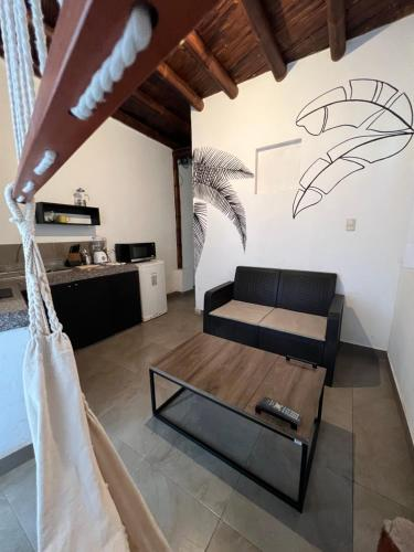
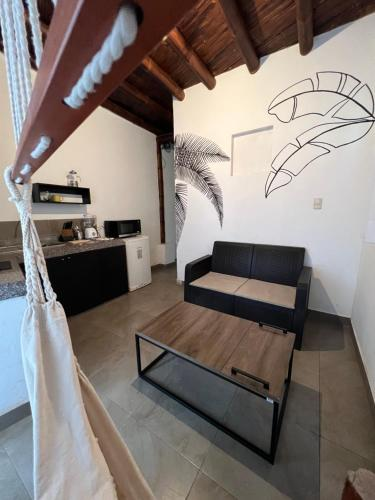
- remote control (279, 410)
